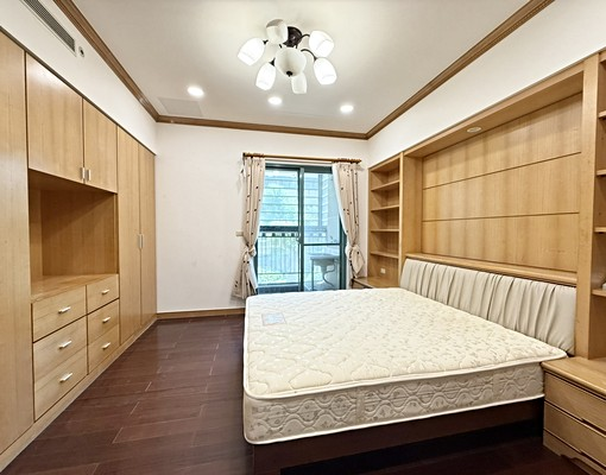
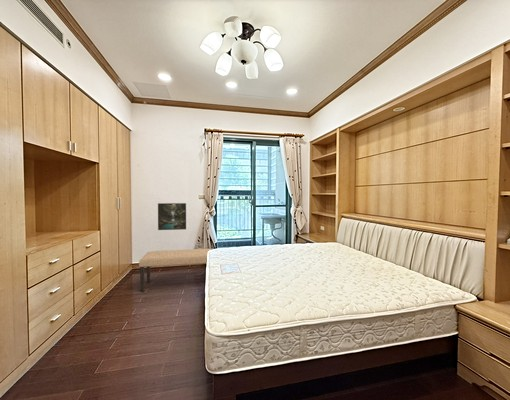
+ bench (180, 264)
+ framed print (172, 216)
